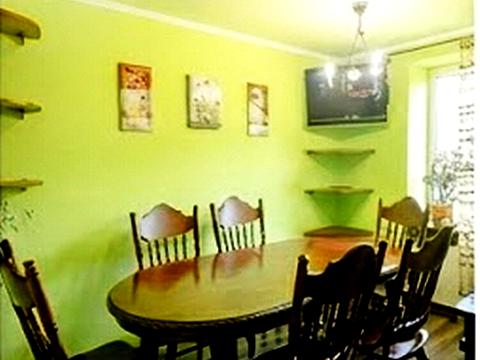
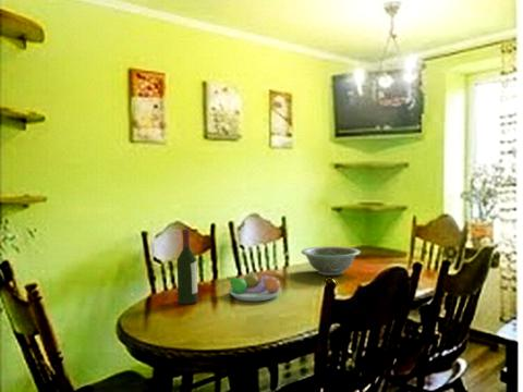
+ fruit bowl (253, 284)
+ decorative bowl (330, 261)
+ wine bottle (186, 265)
